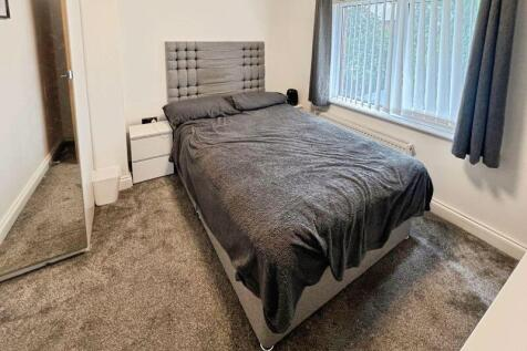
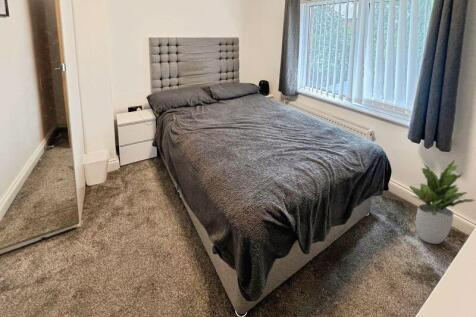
+ potted plant (435, 200)
